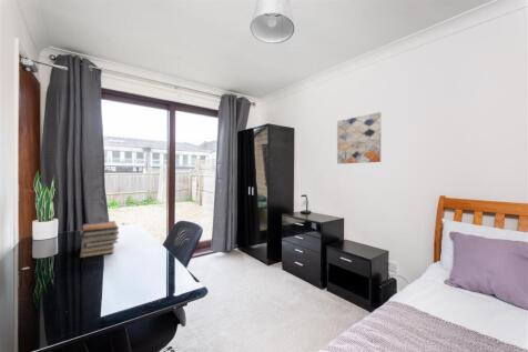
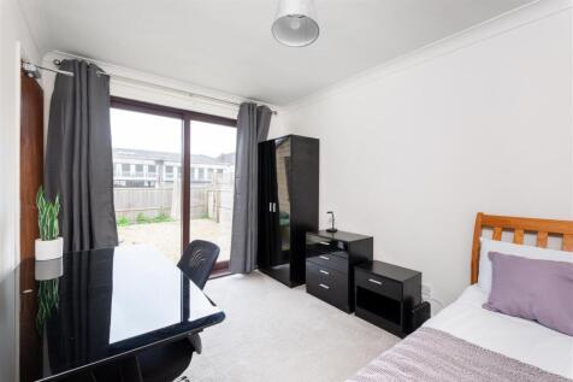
- book stack (99, 237)
- wall art (357, 140)
